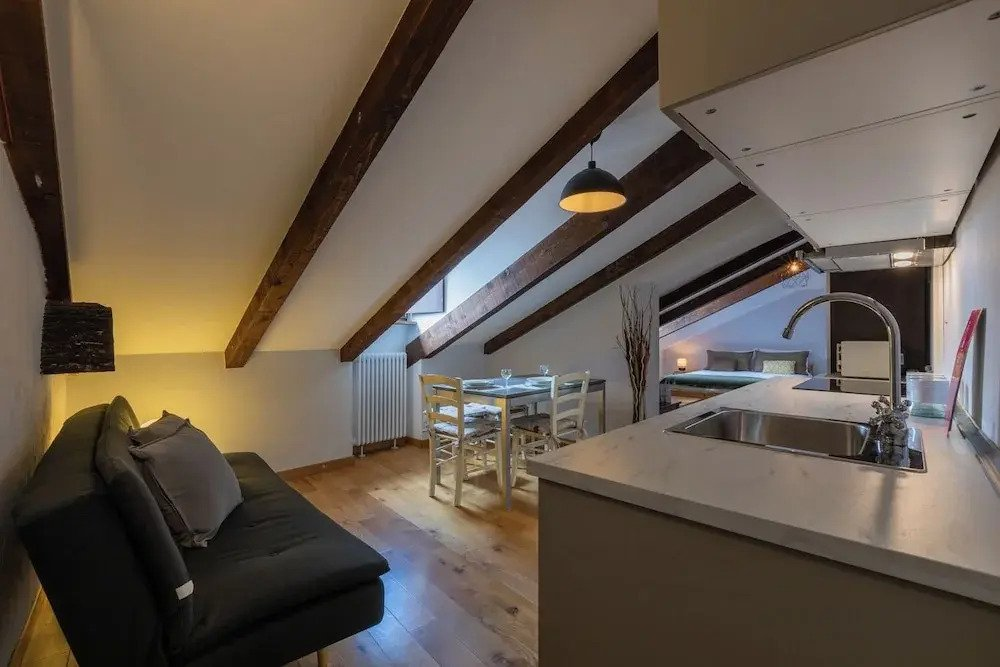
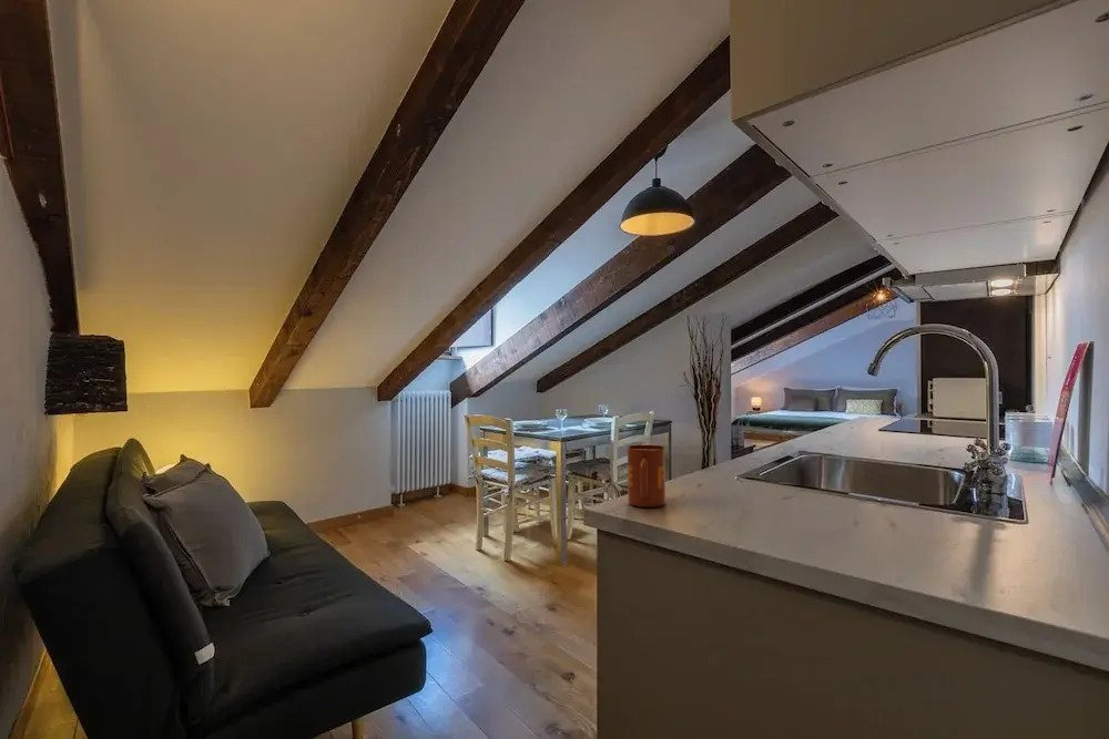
+ mug (645, 476)
